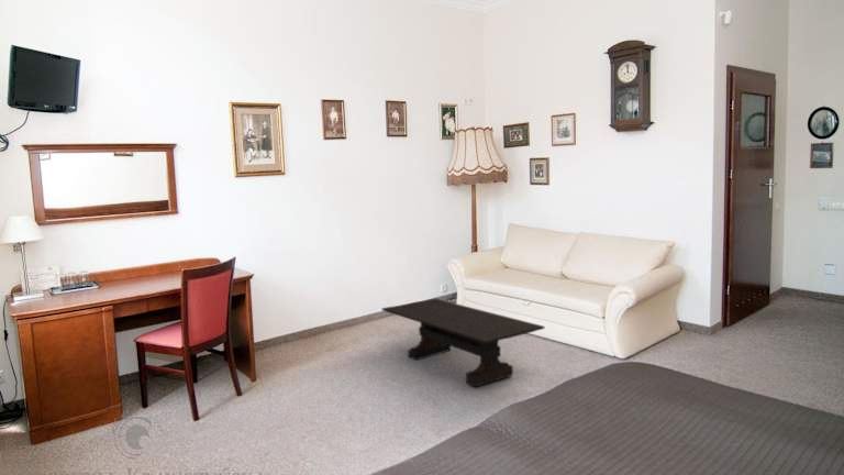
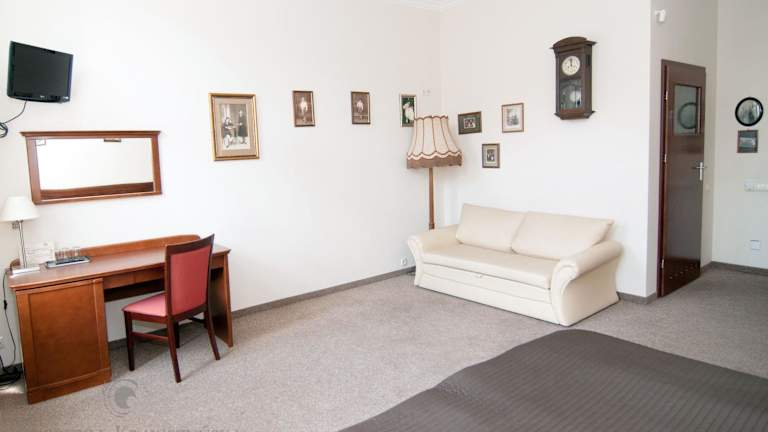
- coffee table (456, 341)
